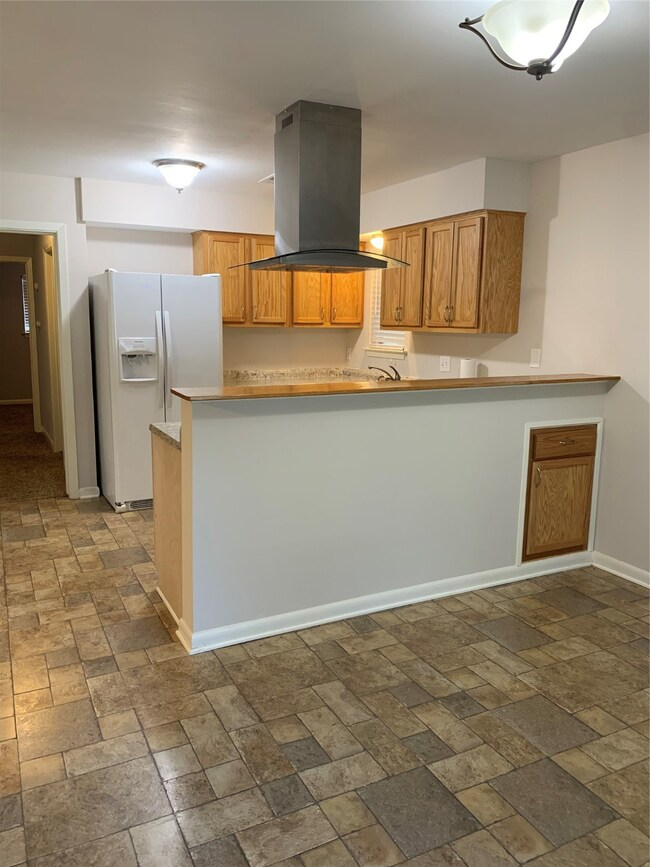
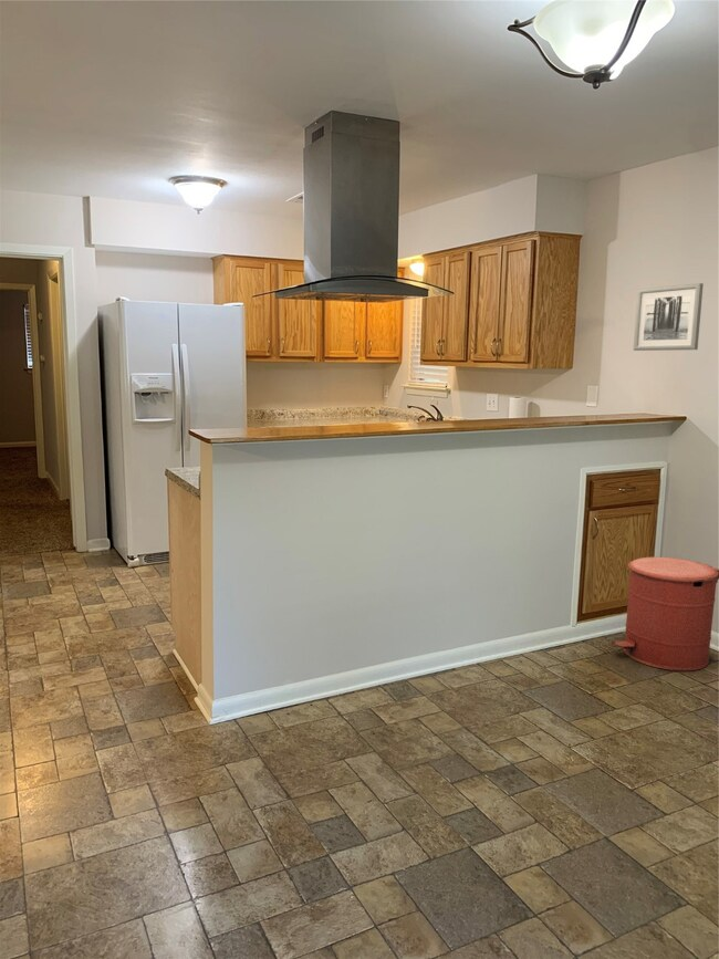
+ wall art (666, 319)
+ trash can (668, 611)
